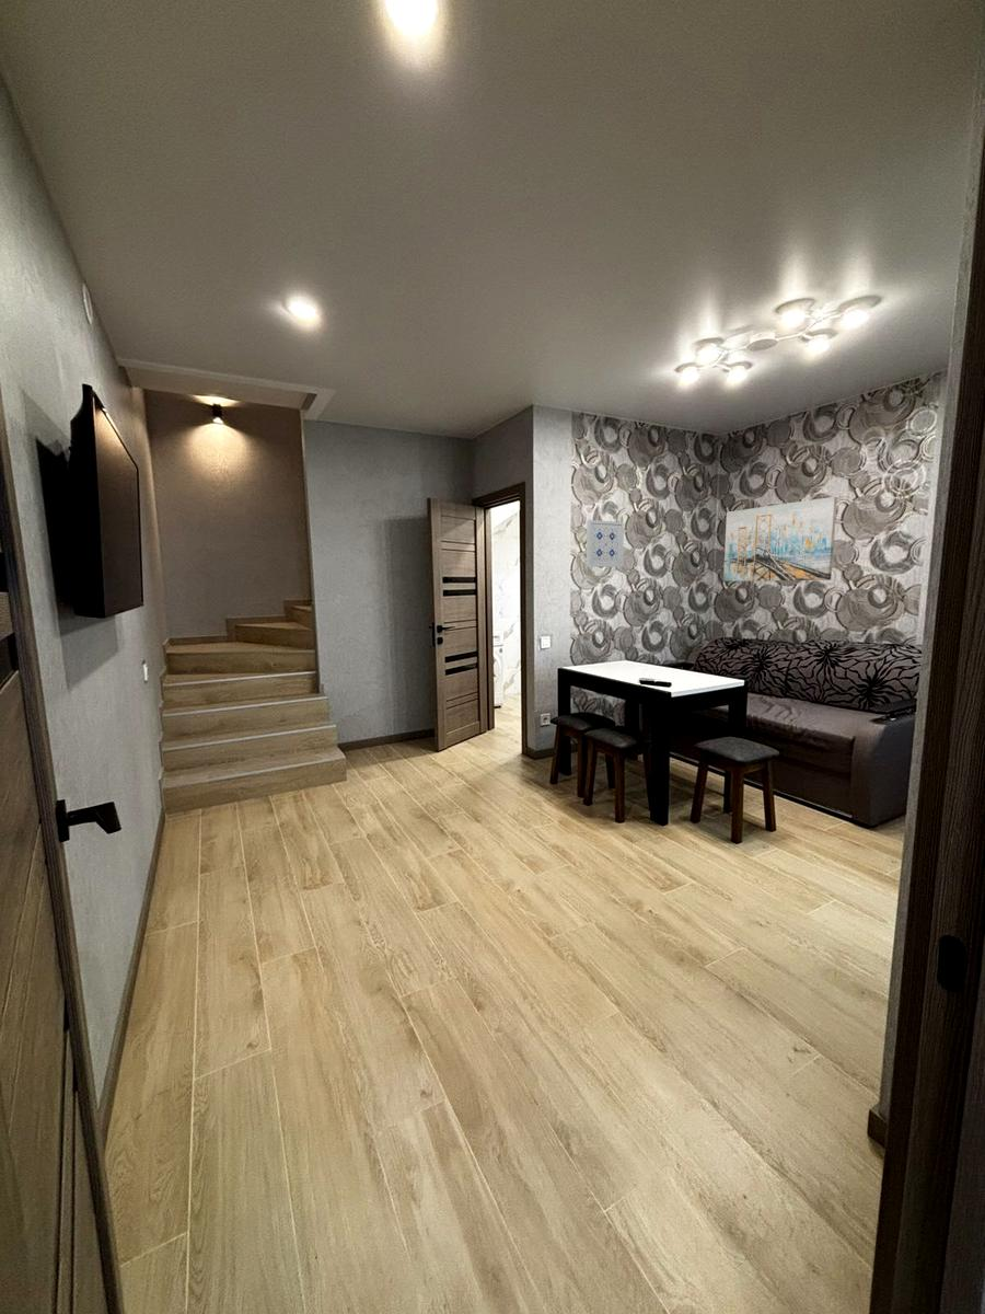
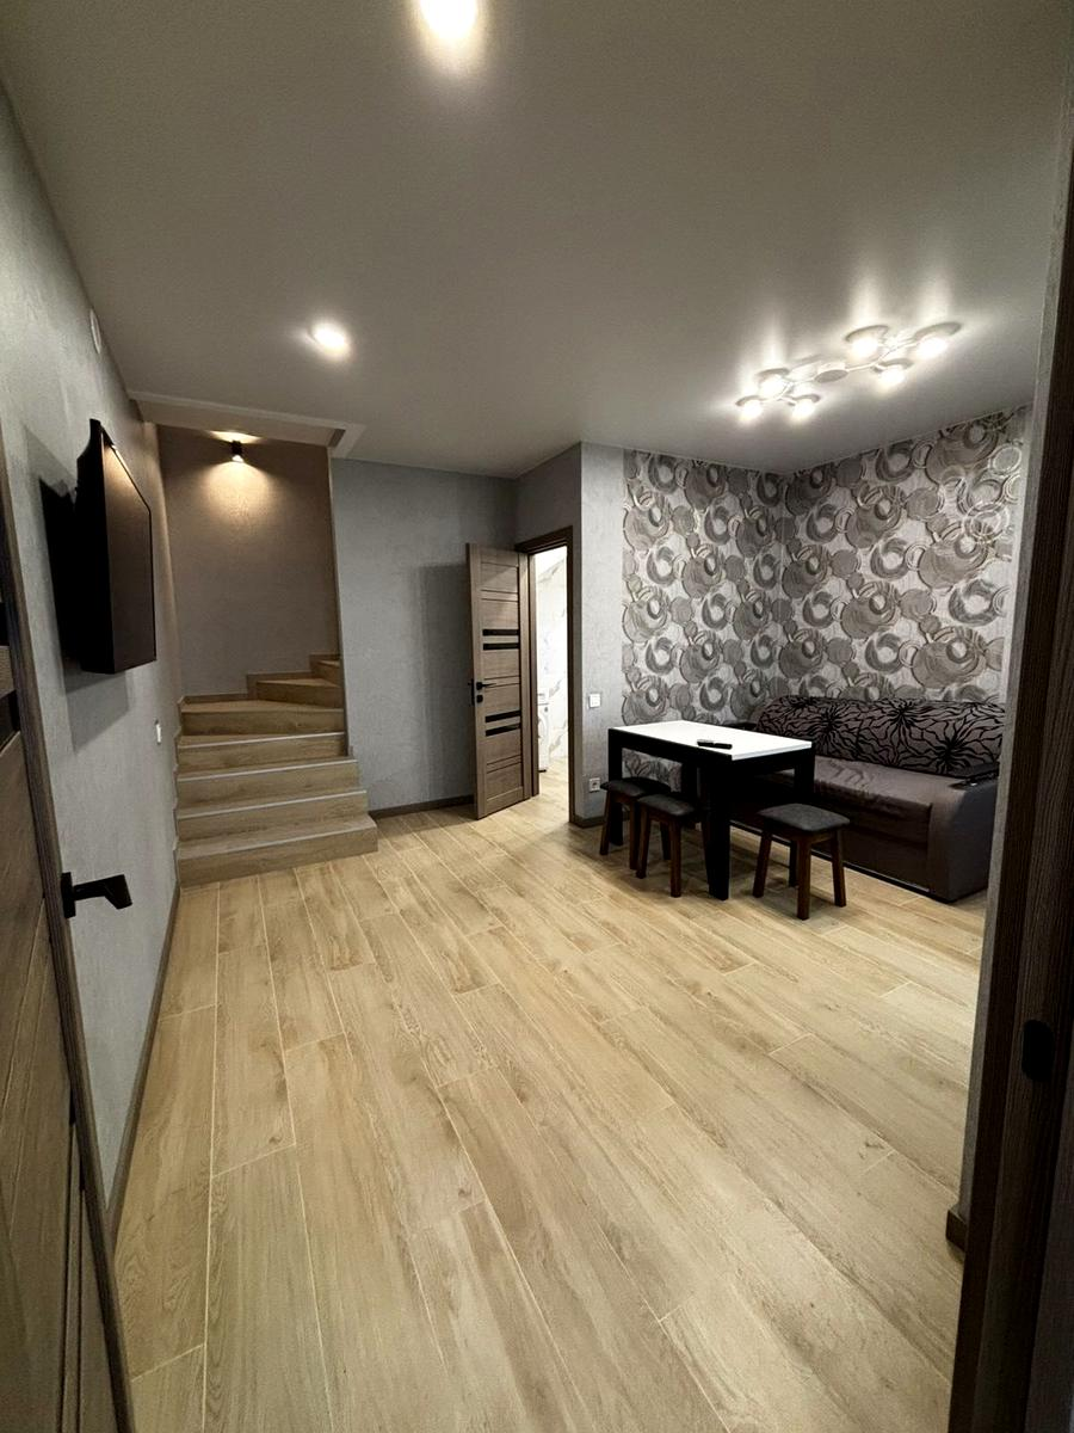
- wall art (774, 543)
- wall art (605, 543)
